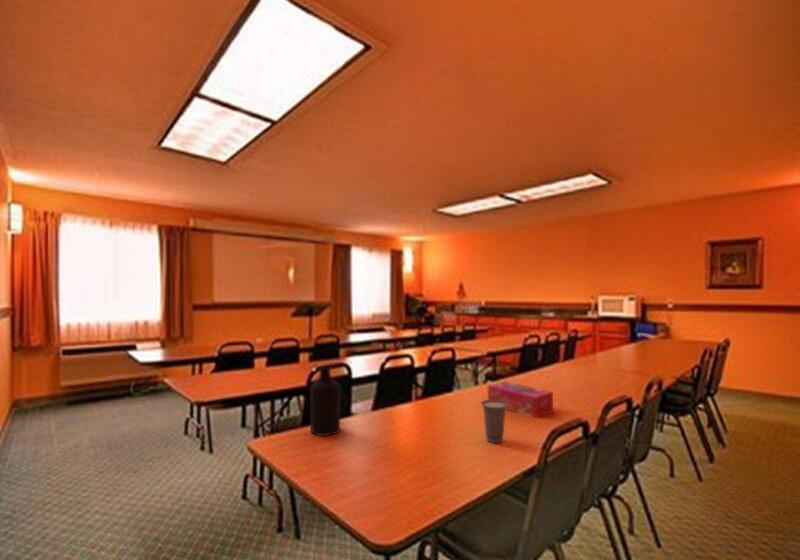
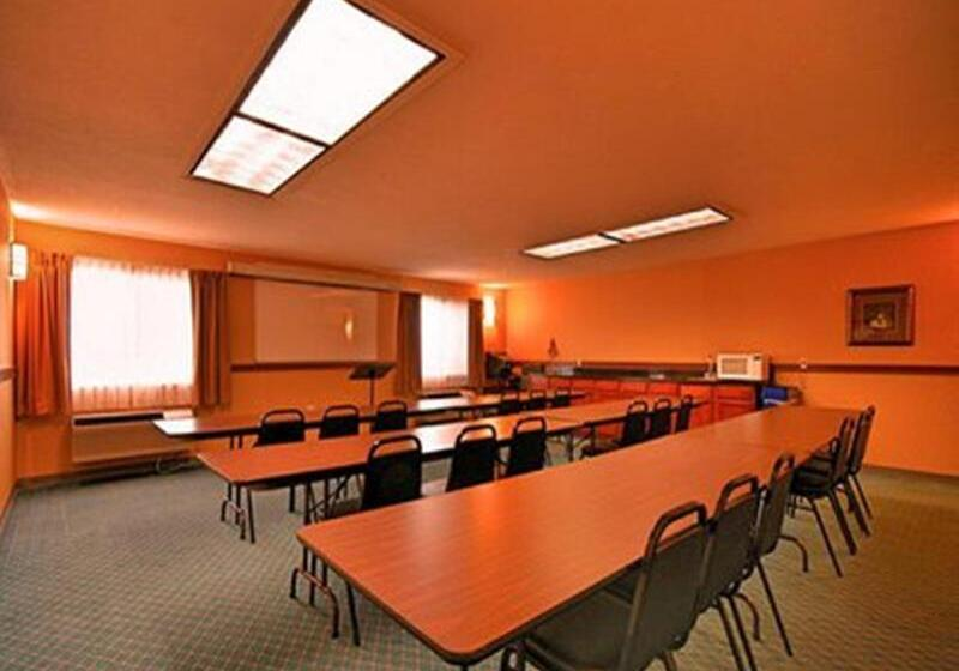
- tissue box (519, 398)
- bottle (325, 398)
- cup (494, 421)
